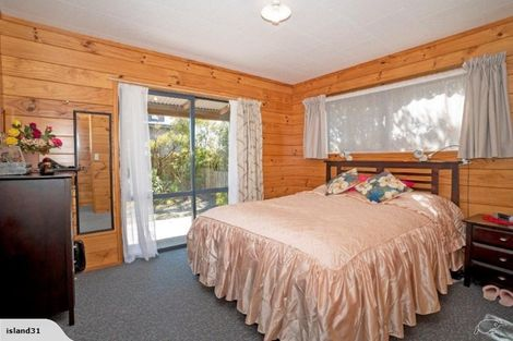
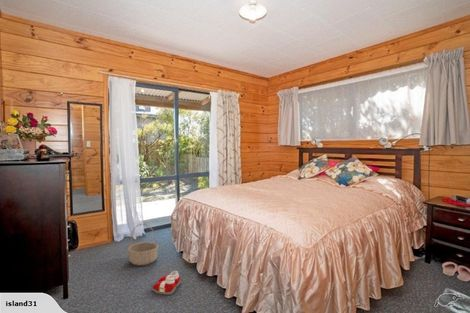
+ basket (143, 242)
+ slippers (166, 280)
